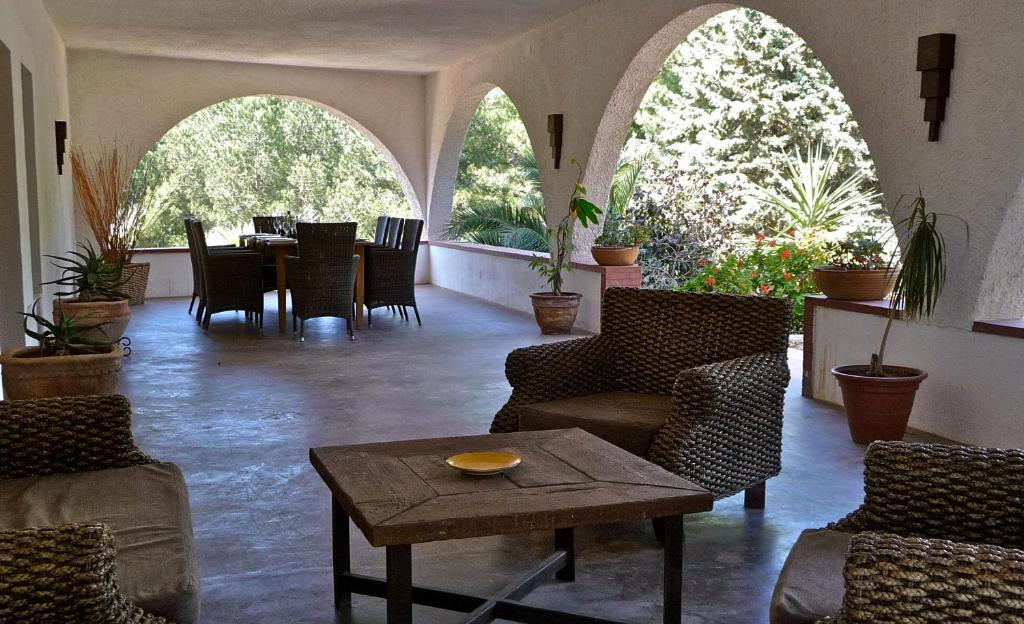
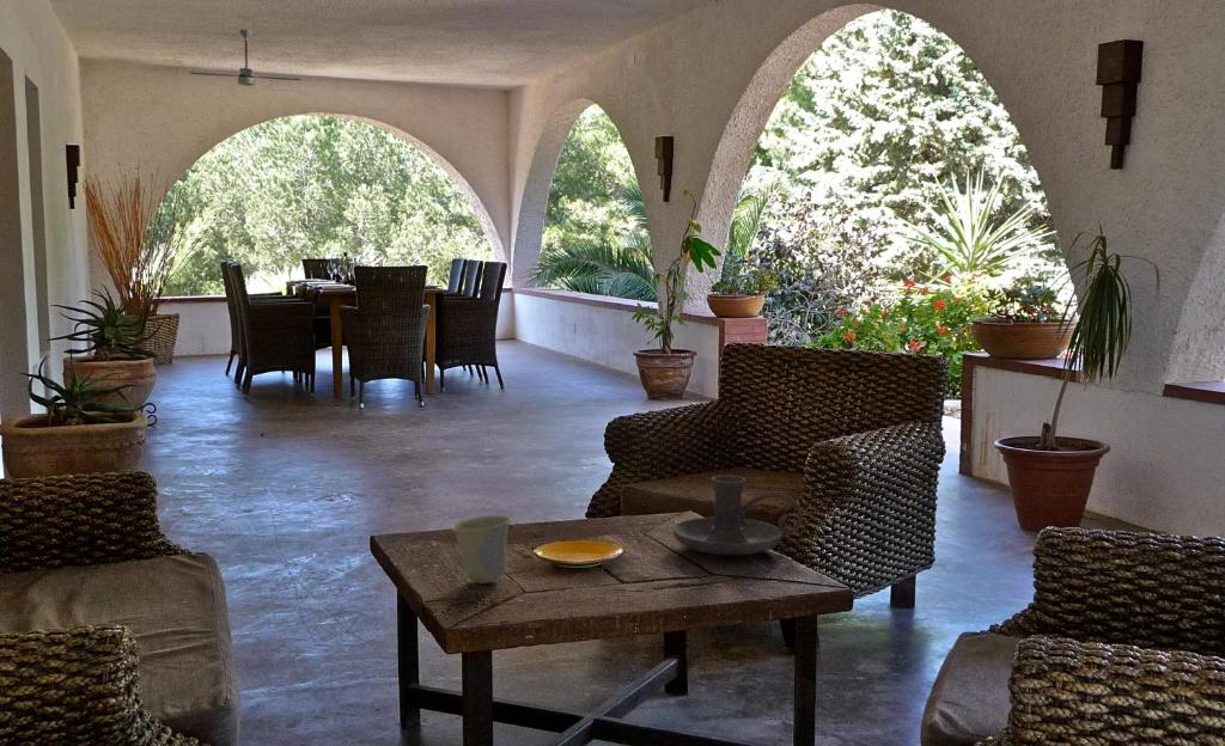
+ candle holder (739, 513)
+ ceiling fan (245, 57)
+ cup (480, 549)
